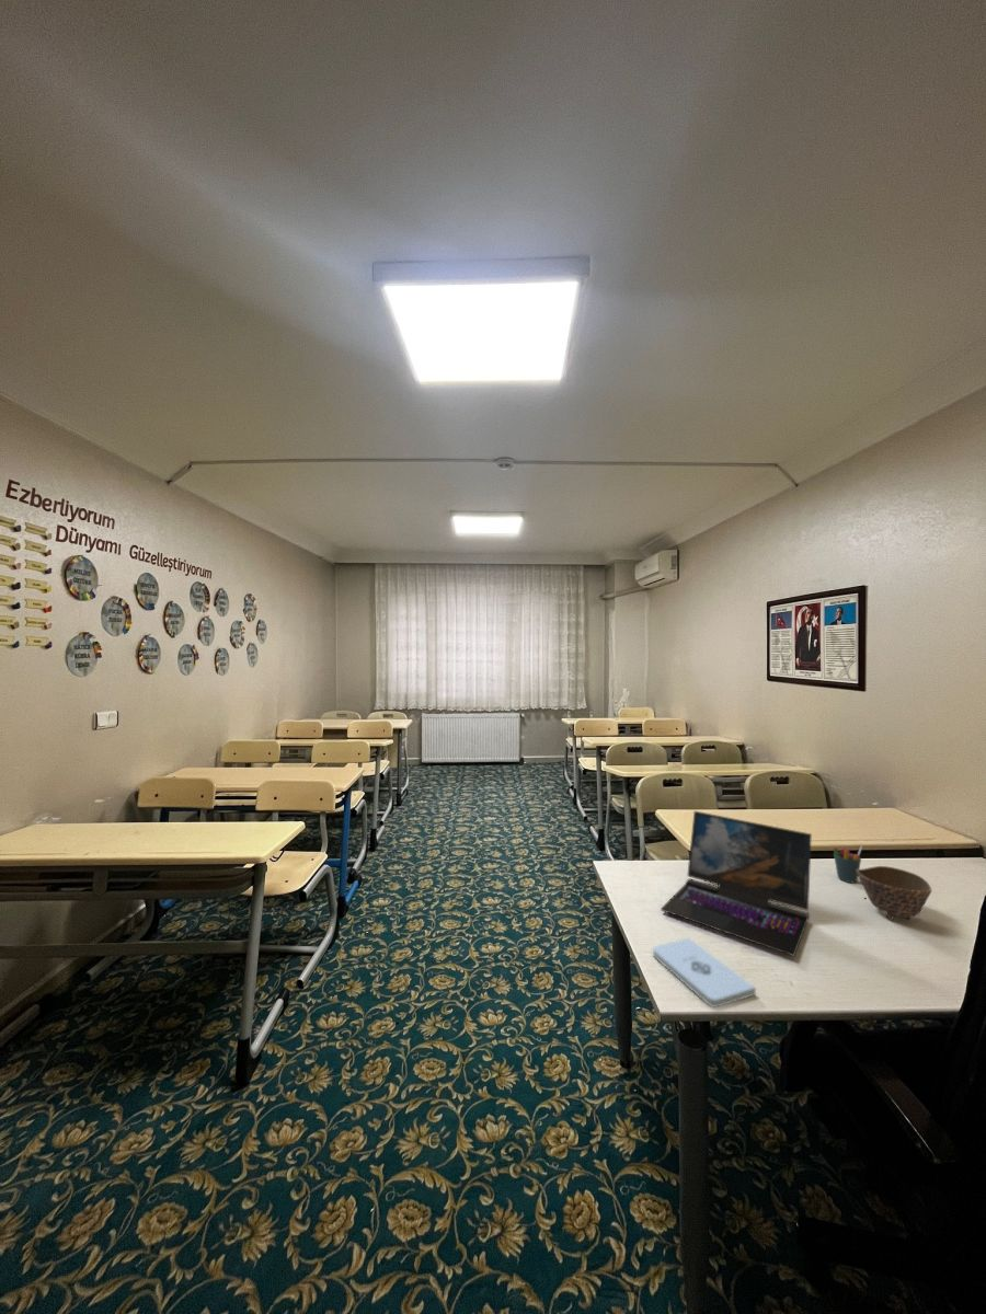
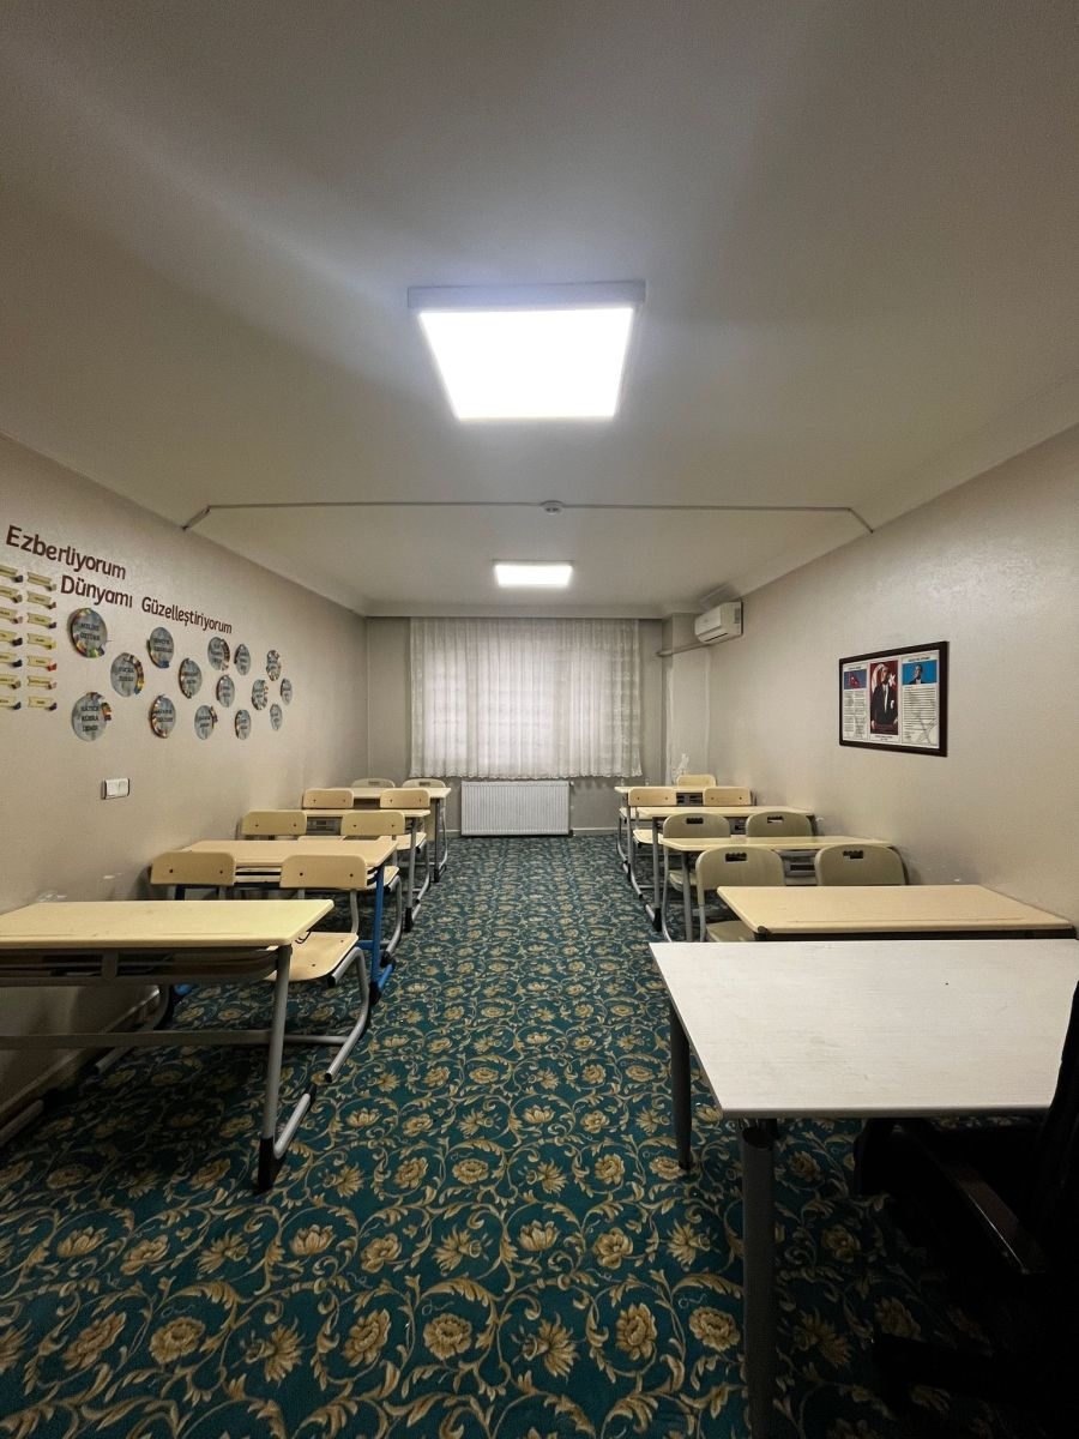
- laptop (736, 873)
- bowl (894, 896)
- notepad (699, 969)
- pen holder (847, 861)
